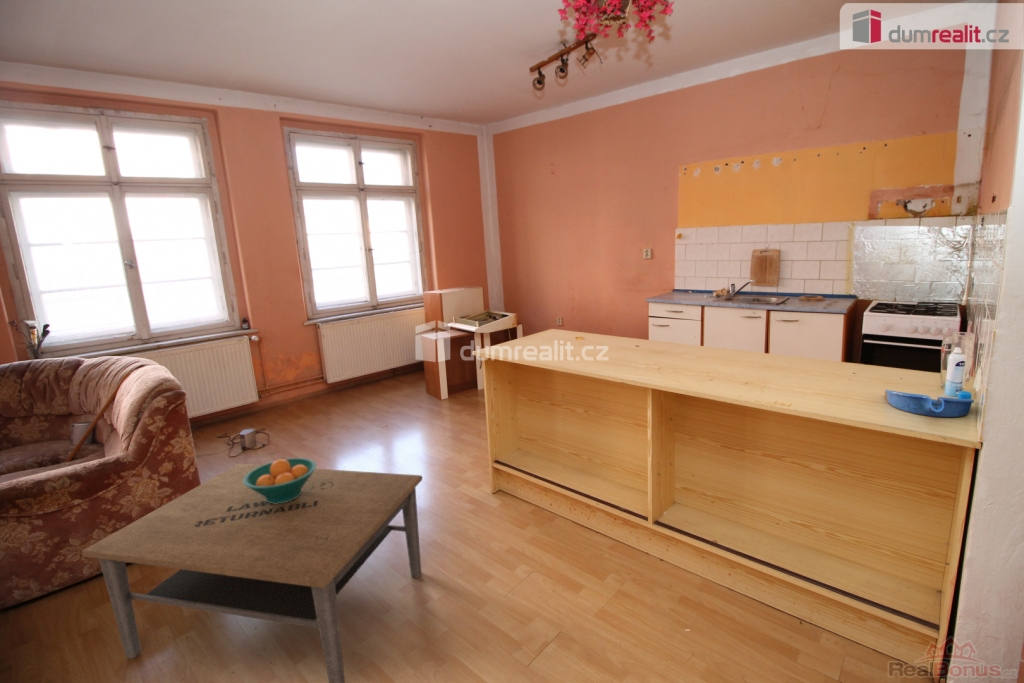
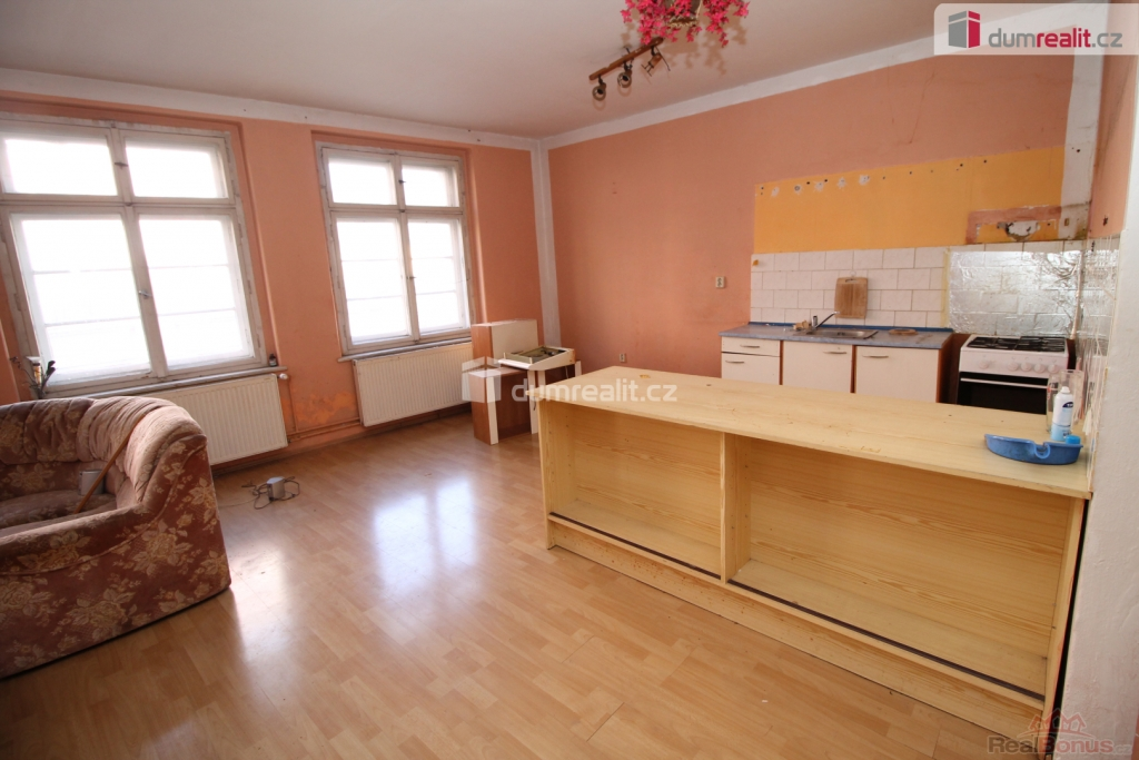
- coffee table (279, 561)
- fruit bowl (281, 478)
